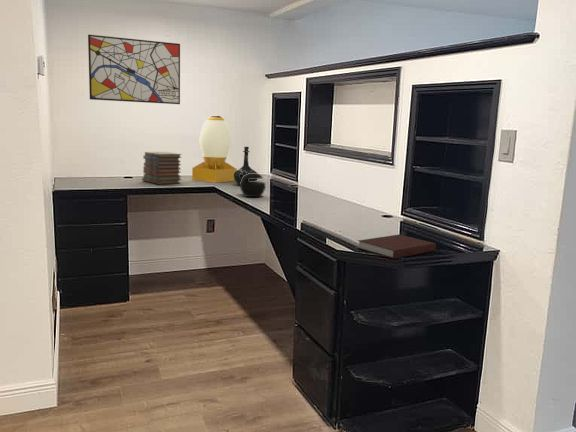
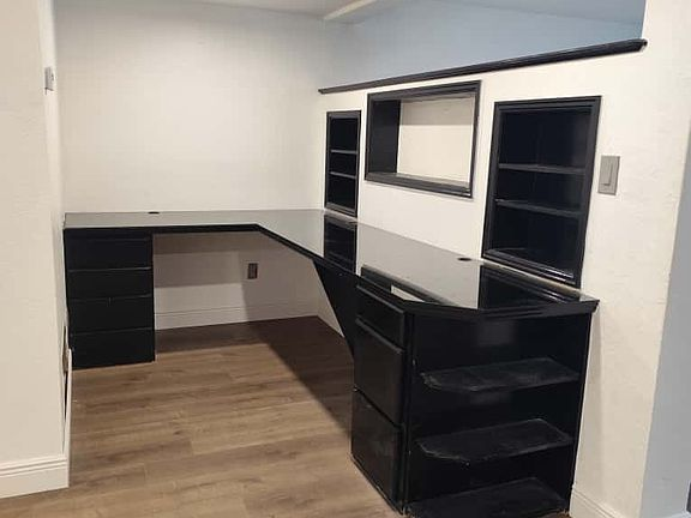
- bottle (245, 166)
- book stack (162, 167)
- desk lamp (214, 147)
- wall art (135, 70)
- notebook (396, 245)
- speaker (252, 184)
